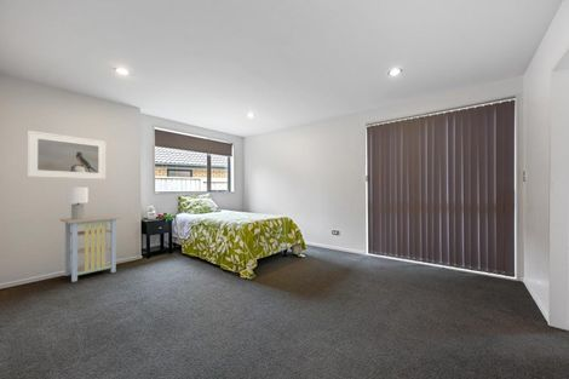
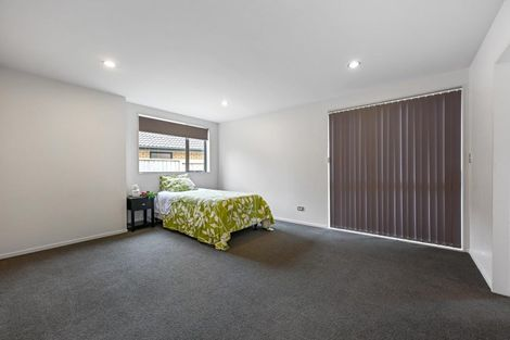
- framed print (70, 156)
- lamp (77, 202)
- shelving unit (91, 245)
